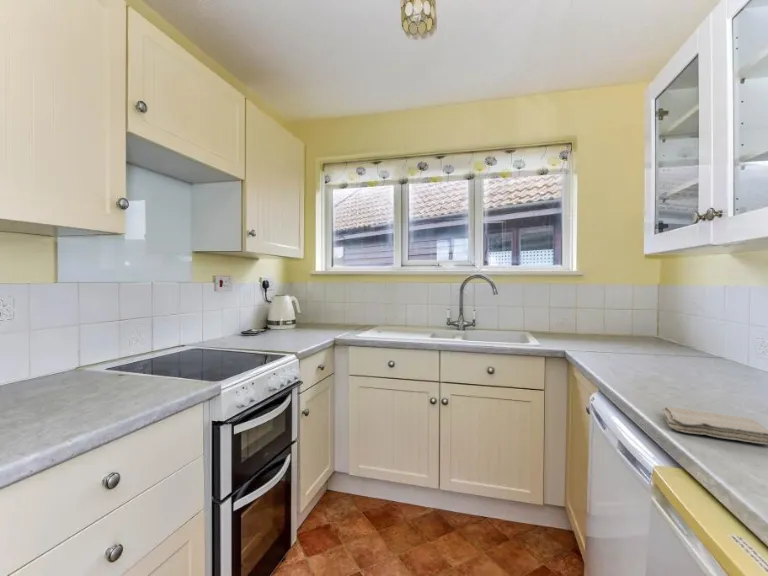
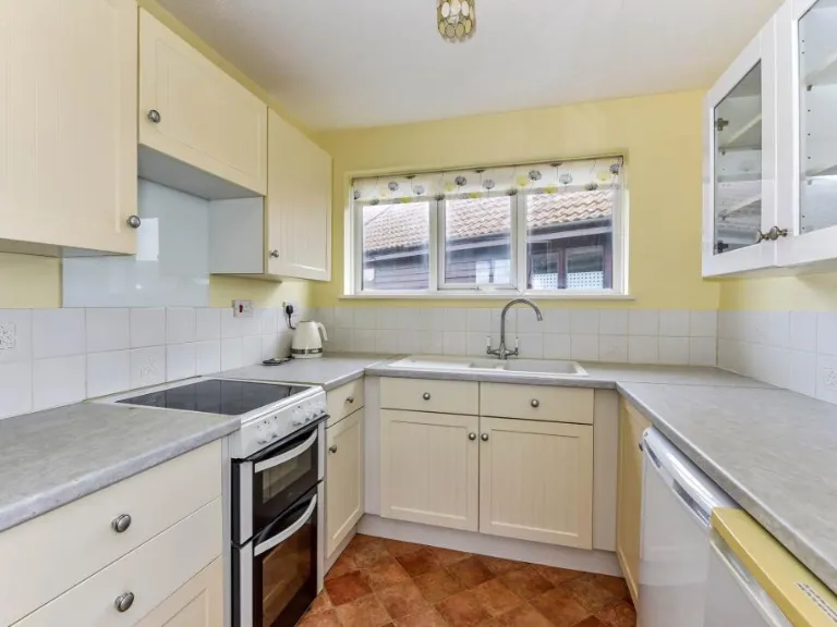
- washcloth (713, 423)
